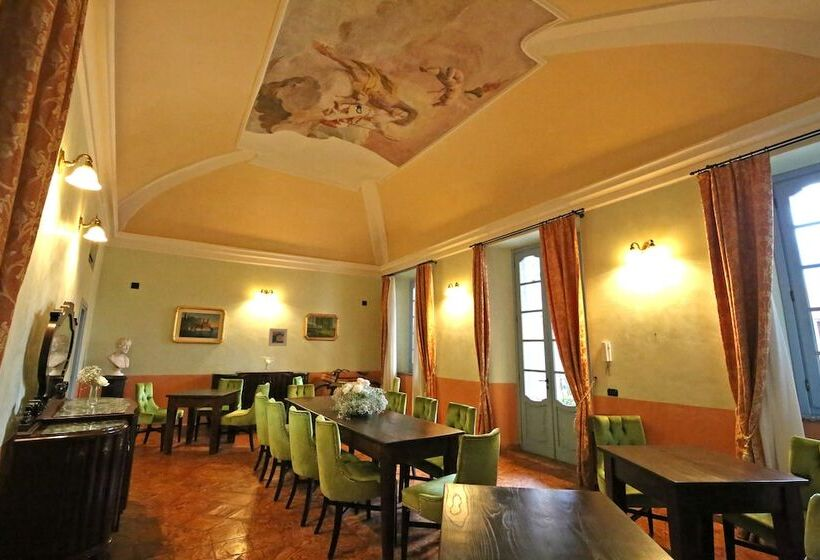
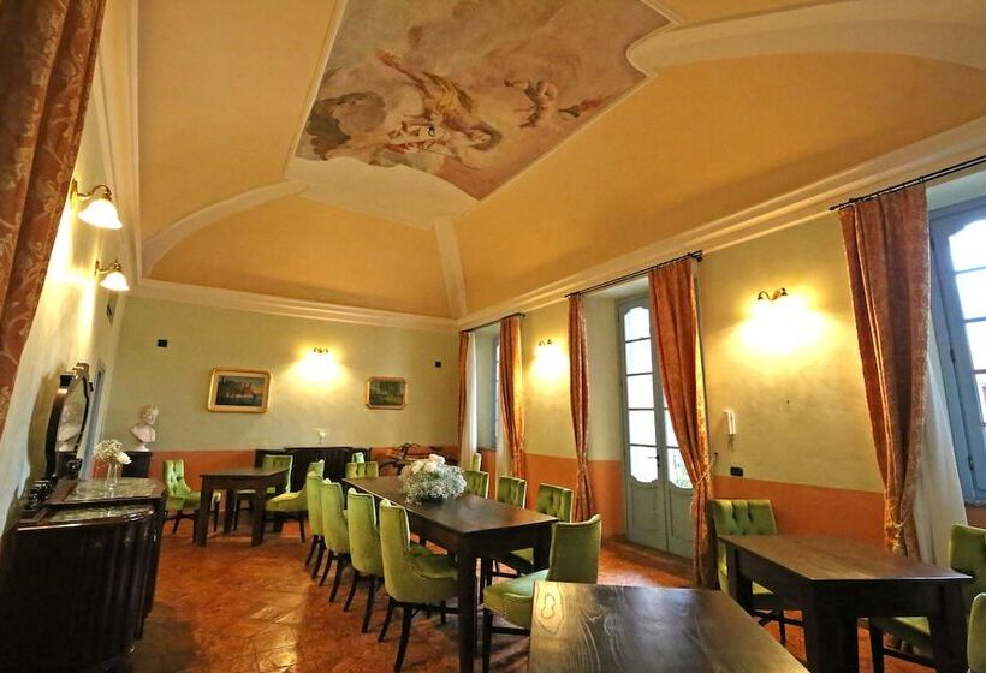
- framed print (278, 337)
